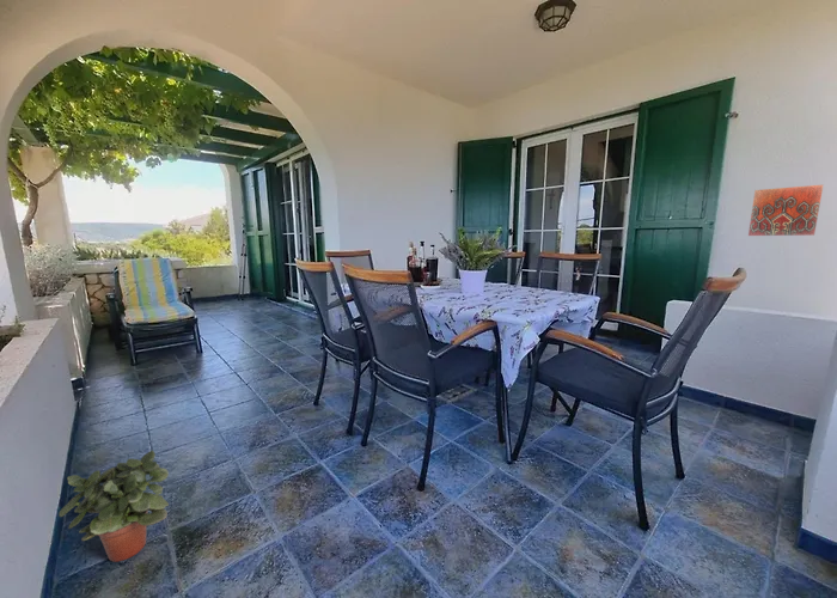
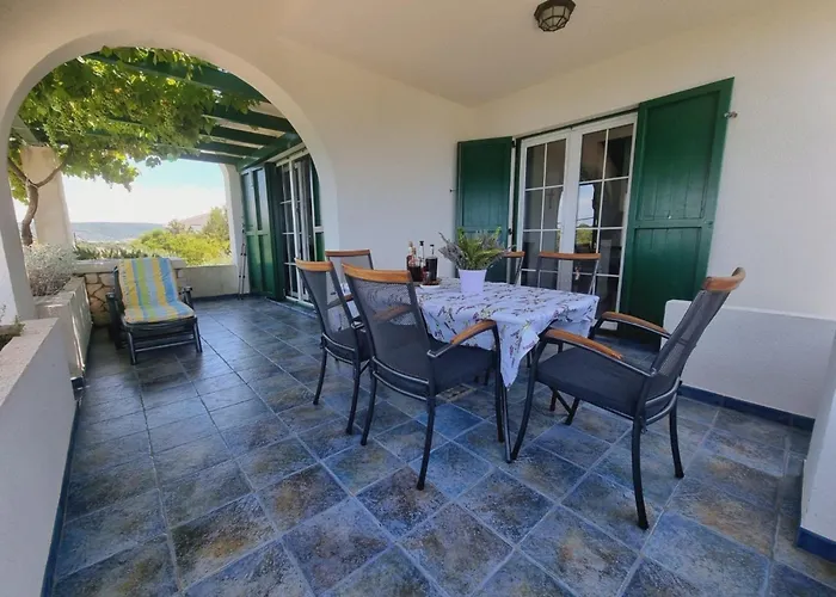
- potted plant (120, 506)
- decorative tile (783, 212)
